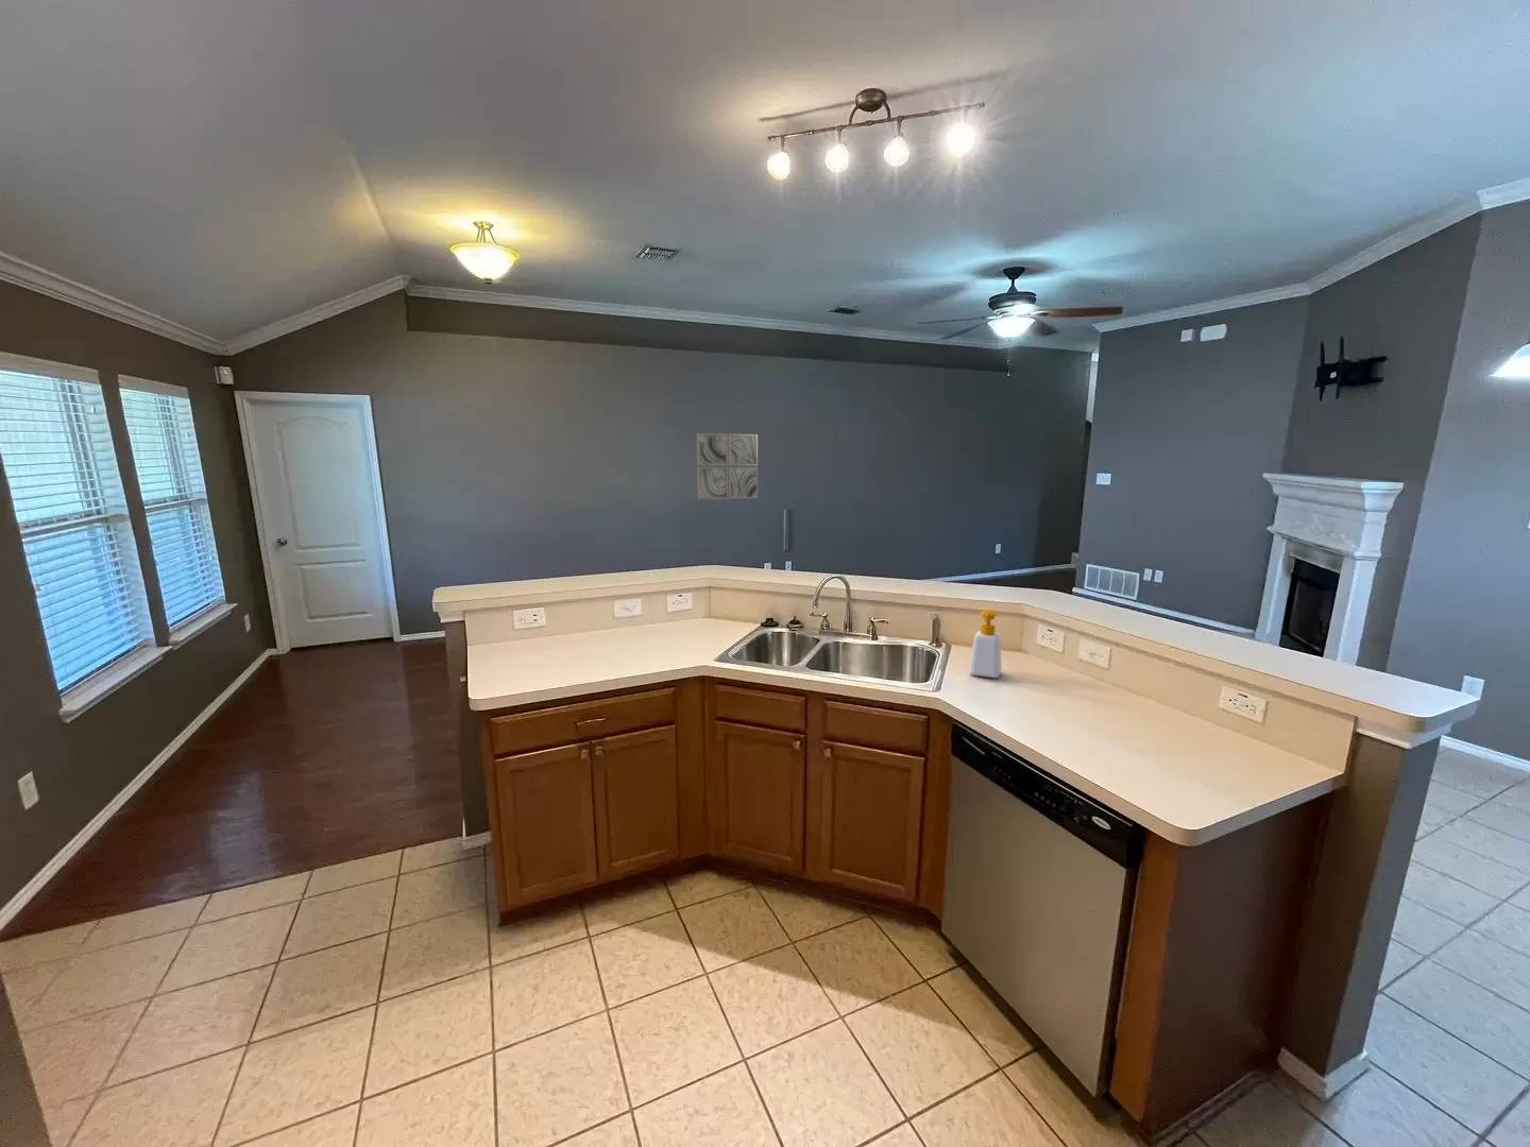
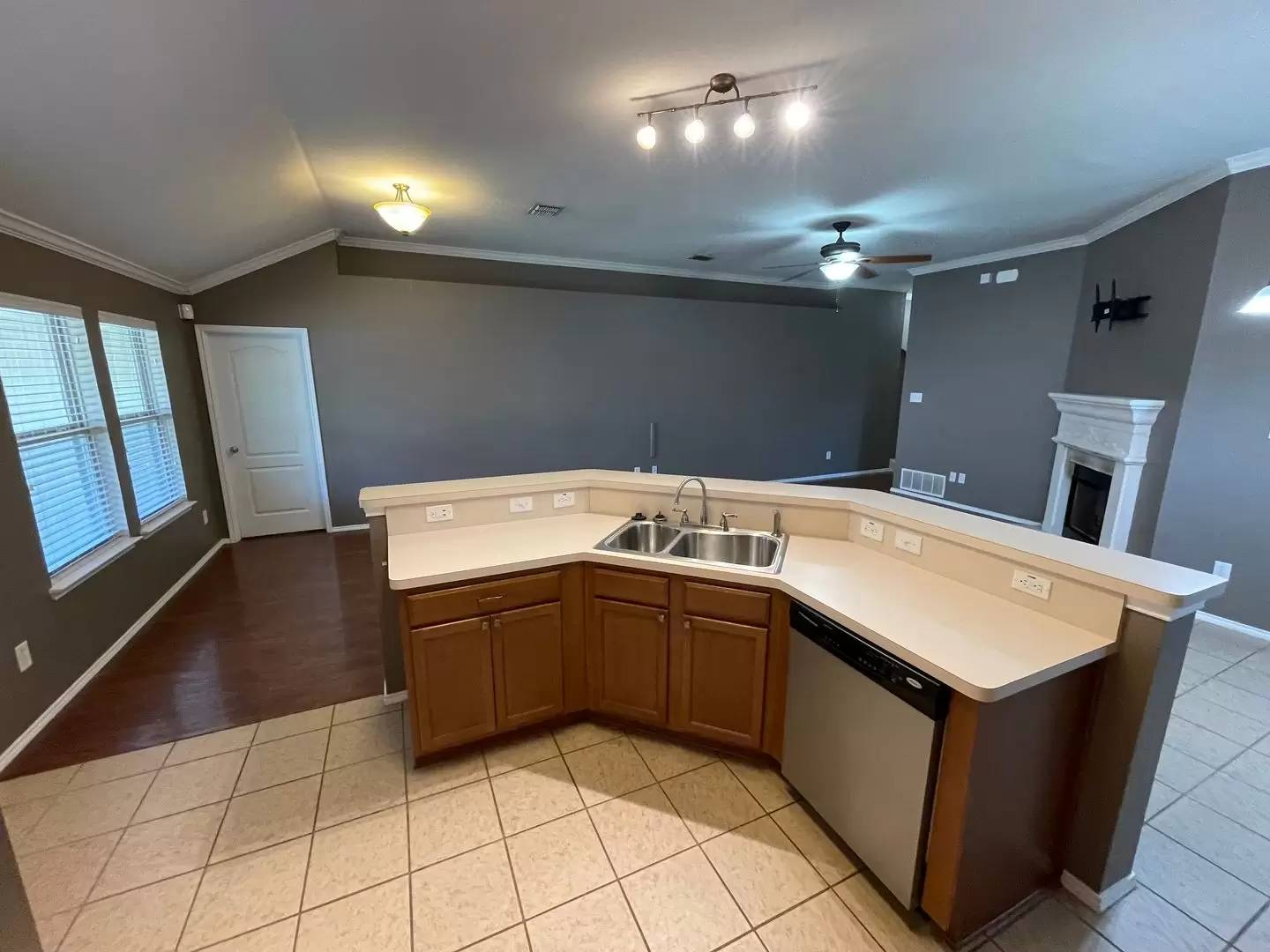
- wall art (728, 467)
- soap bottle (985, 643)
